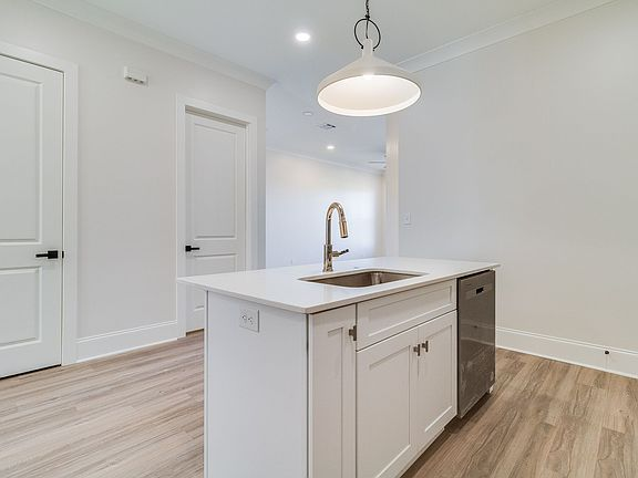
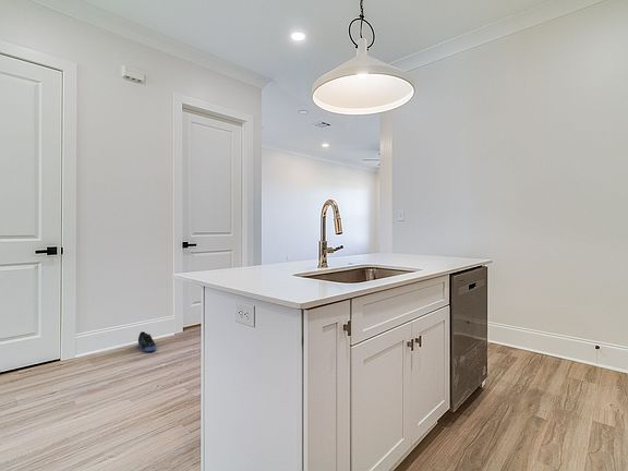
+ sneaker (146, 341)
